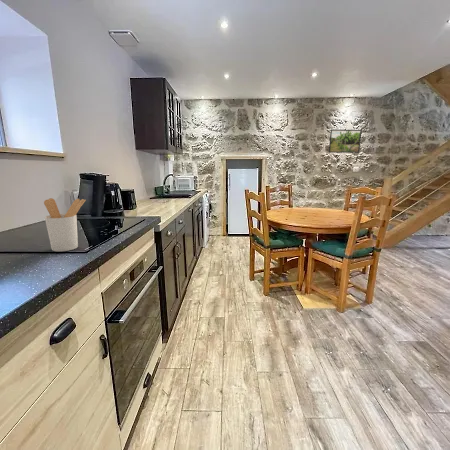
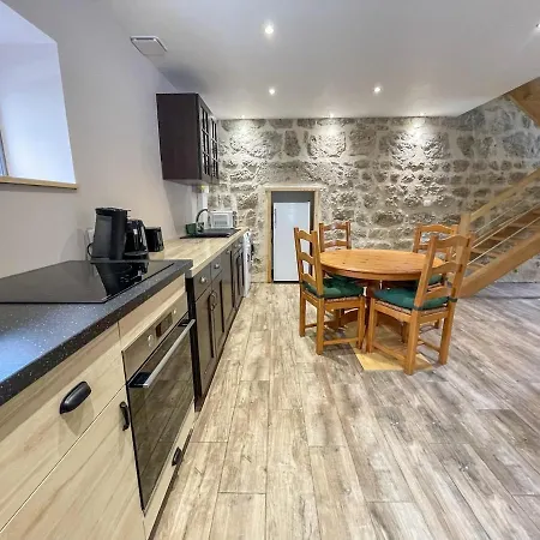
- utensil holder (68, 222)
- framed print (345, 141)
